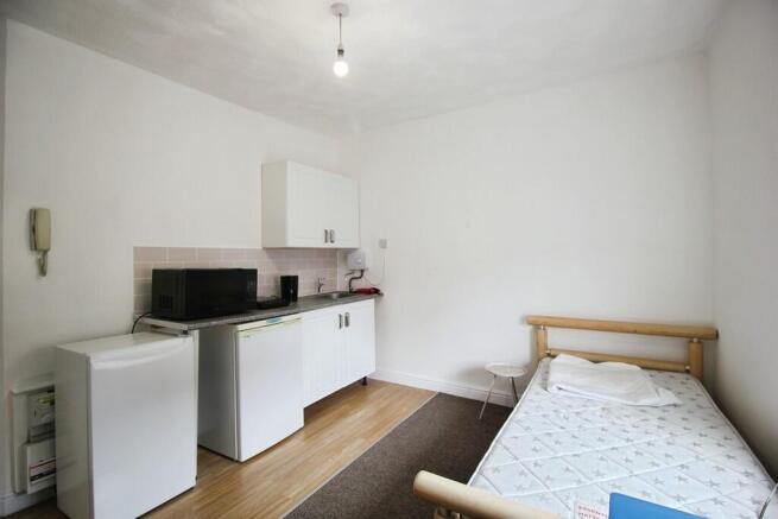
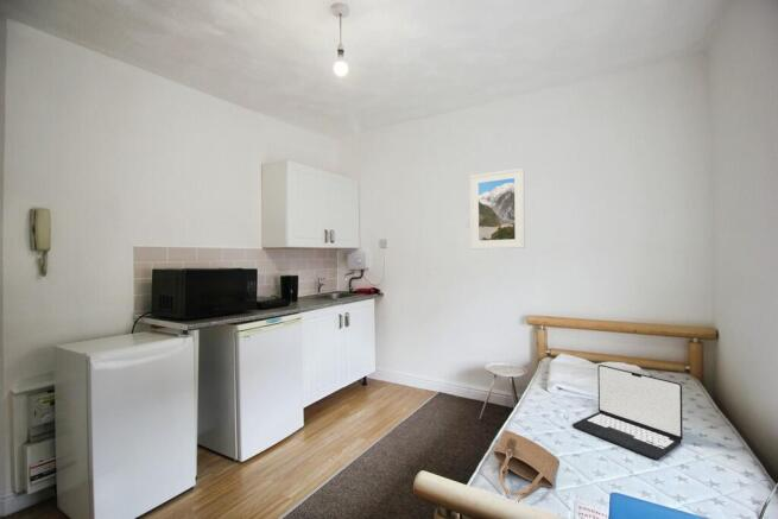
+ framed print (495, 210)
+ laptop (624, 406)
+ tote bag (521, 460)
